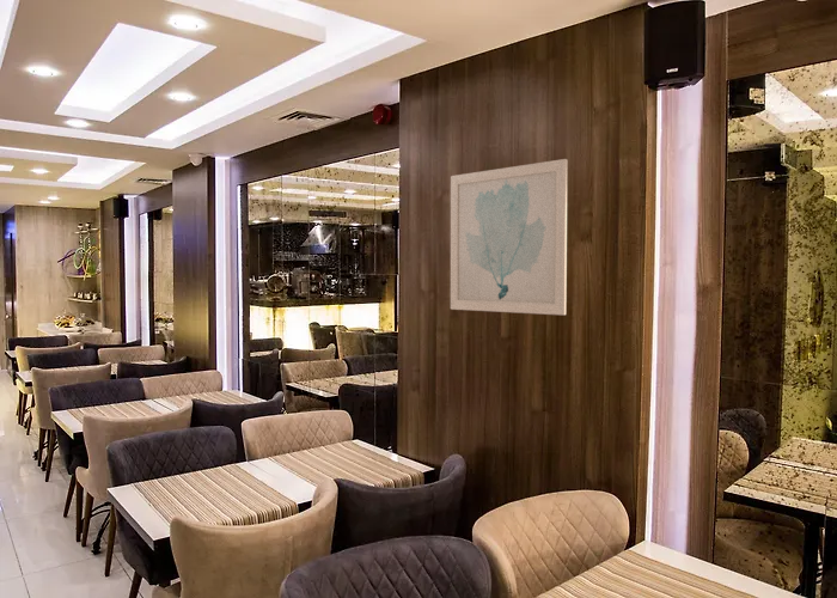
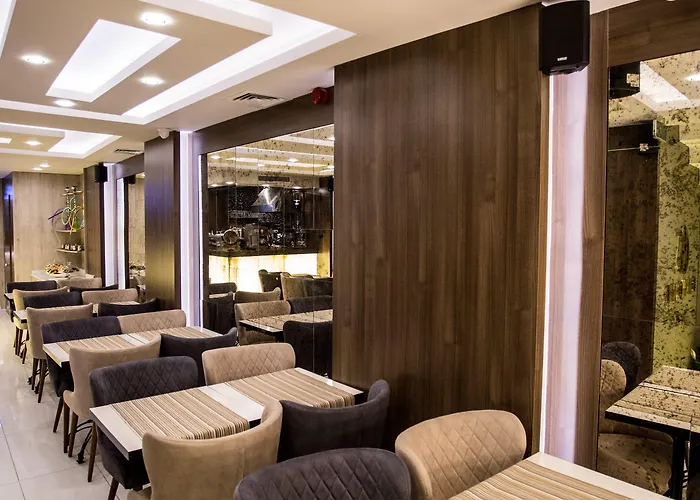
- wall art (503, 240)
